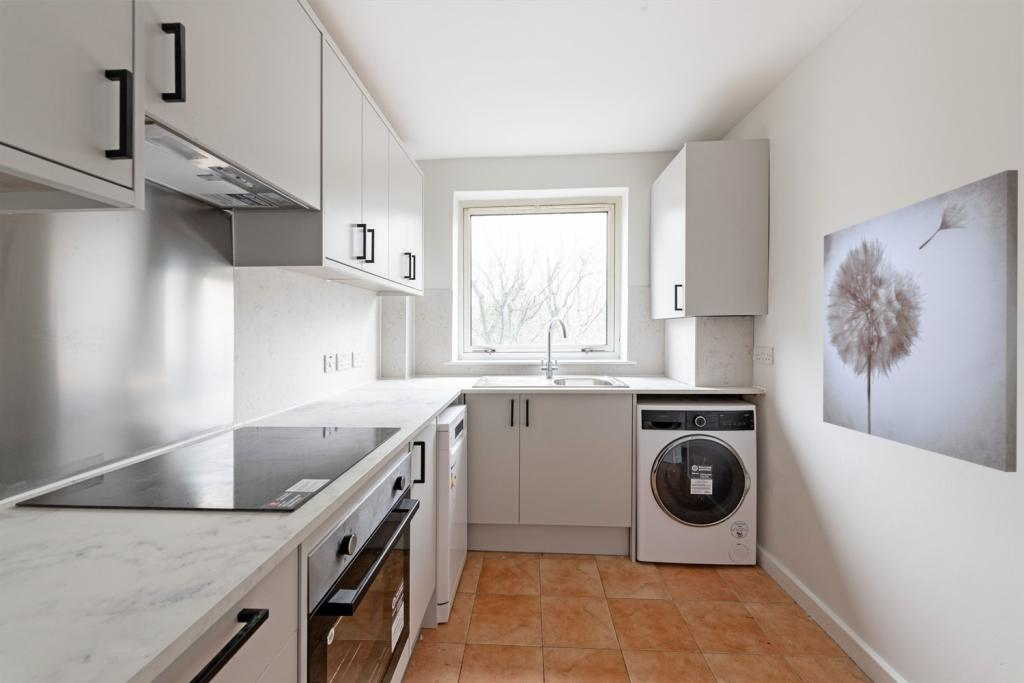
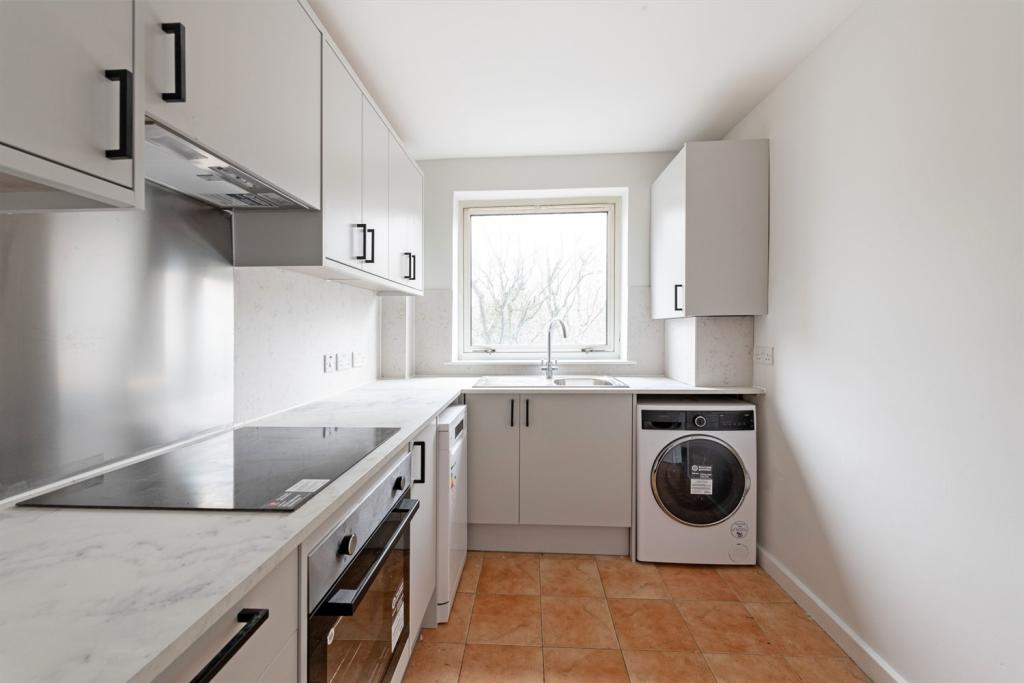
- wall art (897, 325)
